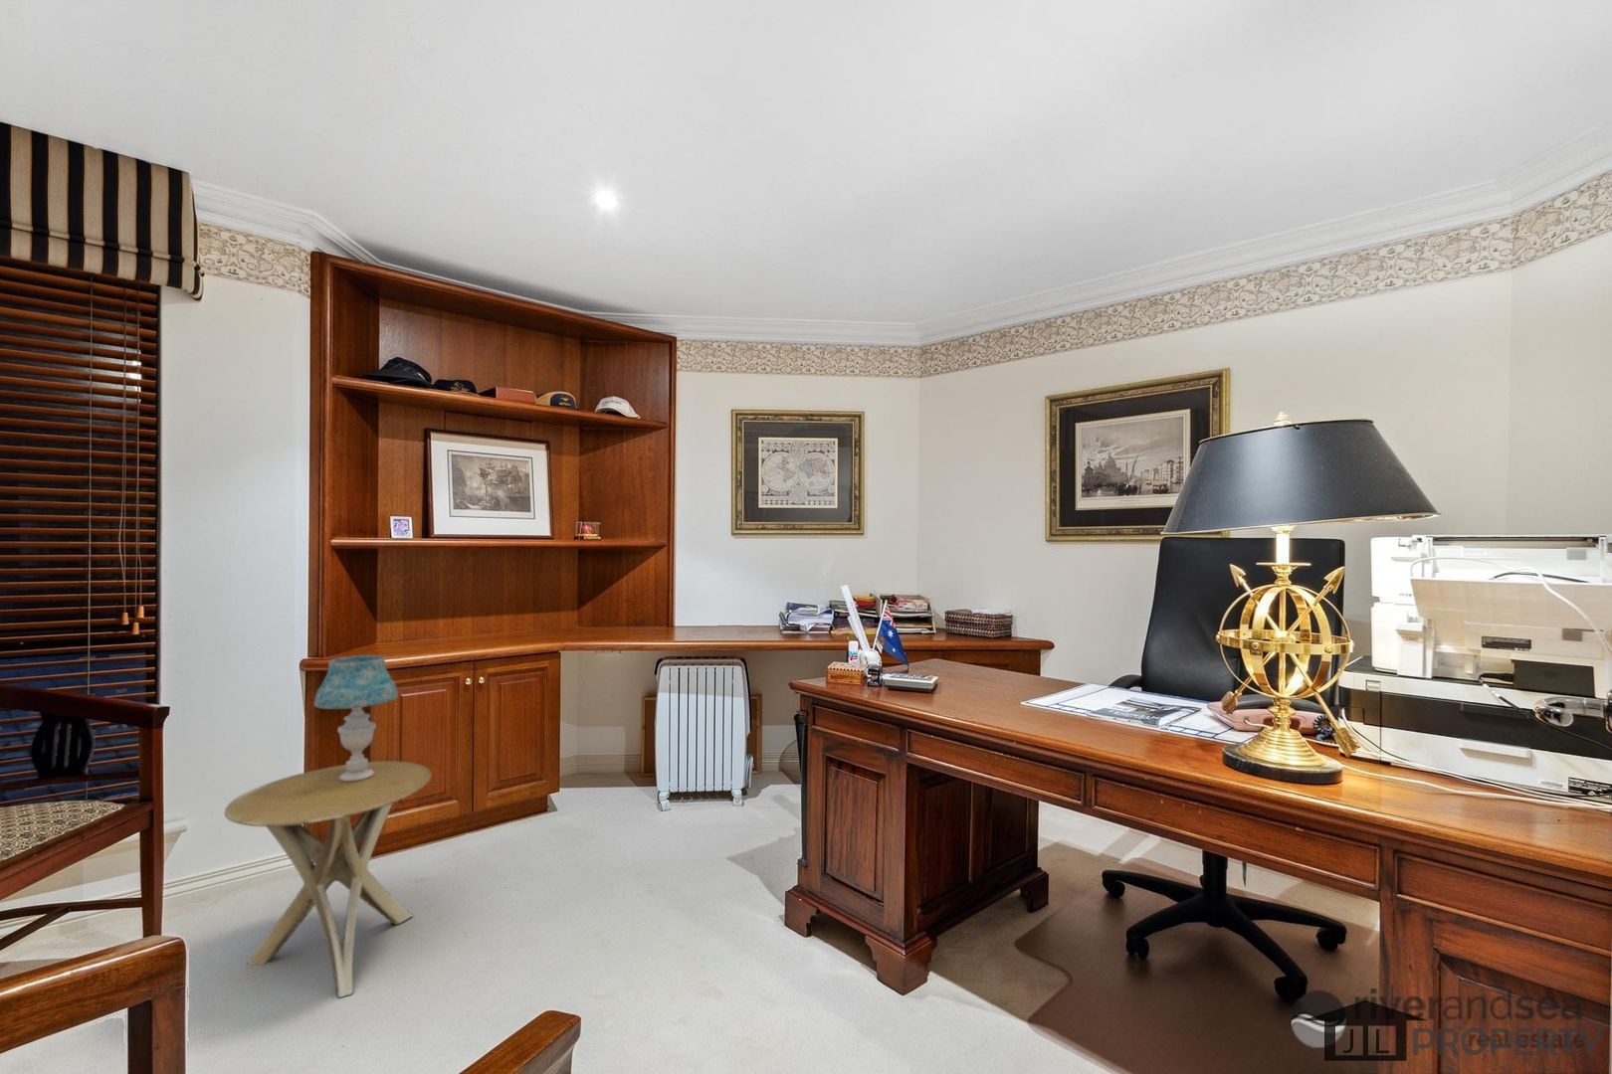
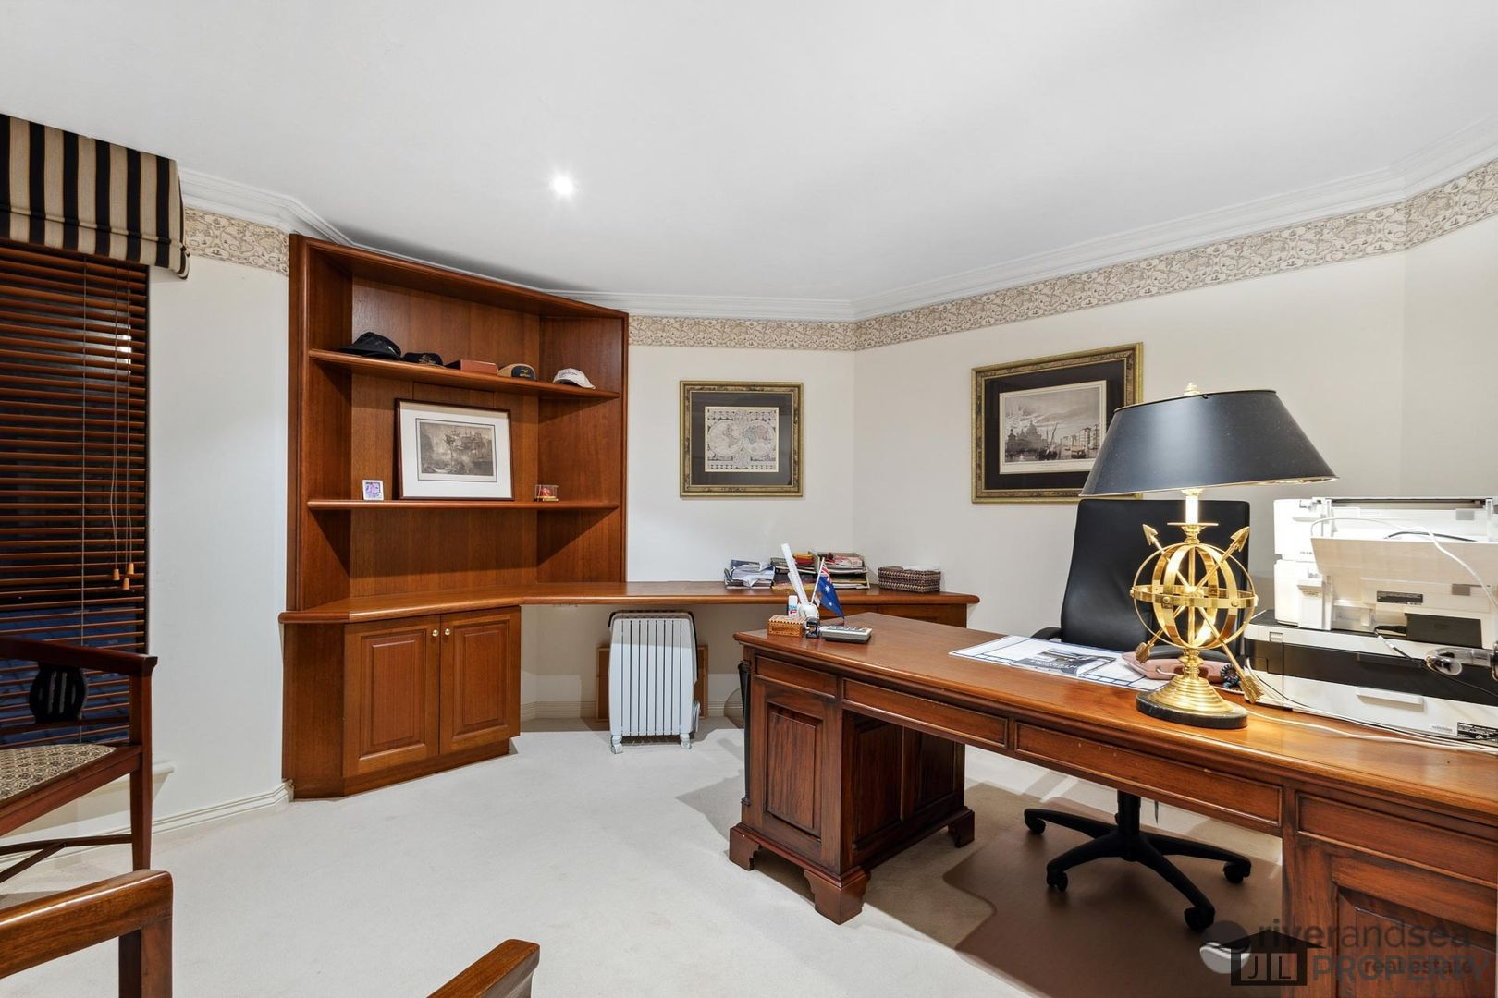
- side table (335, 871)
- table lamp (356, 717)
